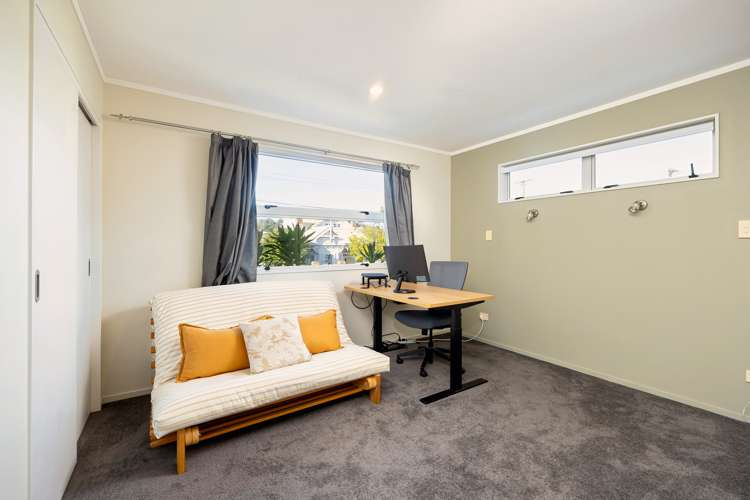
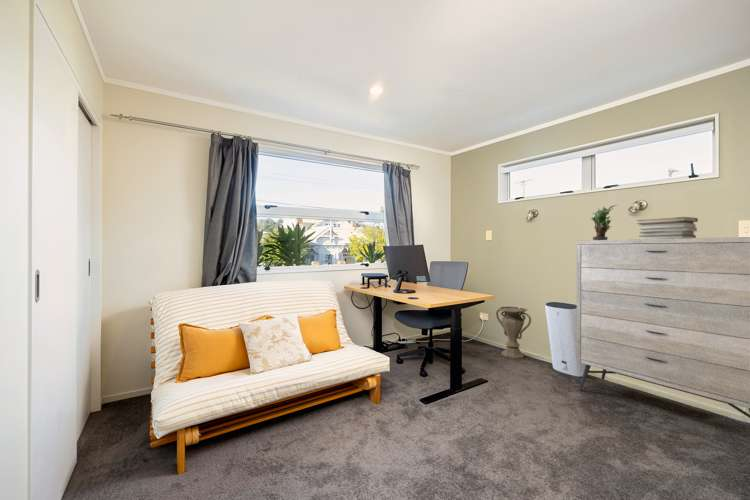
+ dresser (666, 323)
+ book stack (666, 228)
+ potted plant (603, 222)
+ vase (512, 331)
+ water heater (565, 338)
